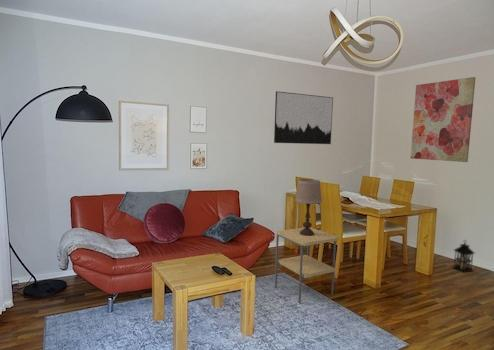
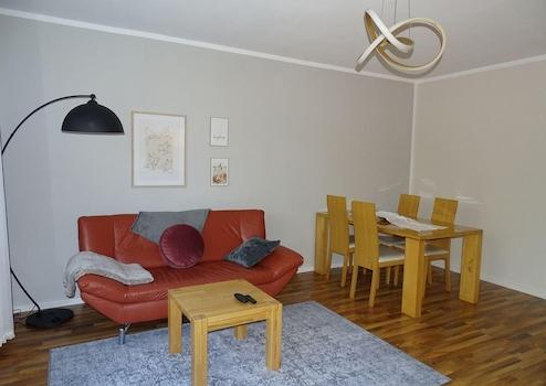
- lantern (463, 254)
- wall art (304, 119)
- side table (305, 263)
- table lamp (308, 207)
- wall art (440, 121)
